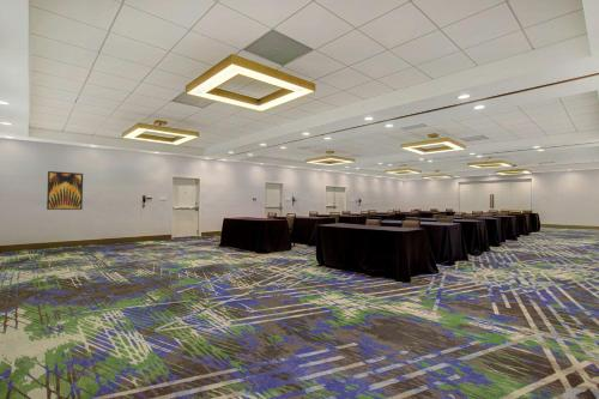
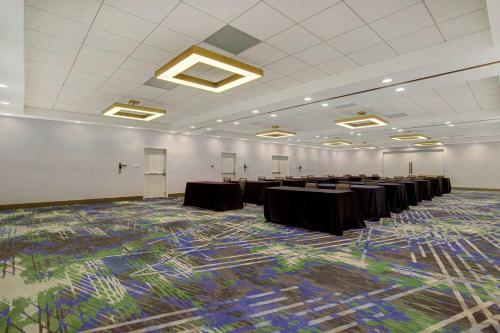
- wall art (65, 191)
